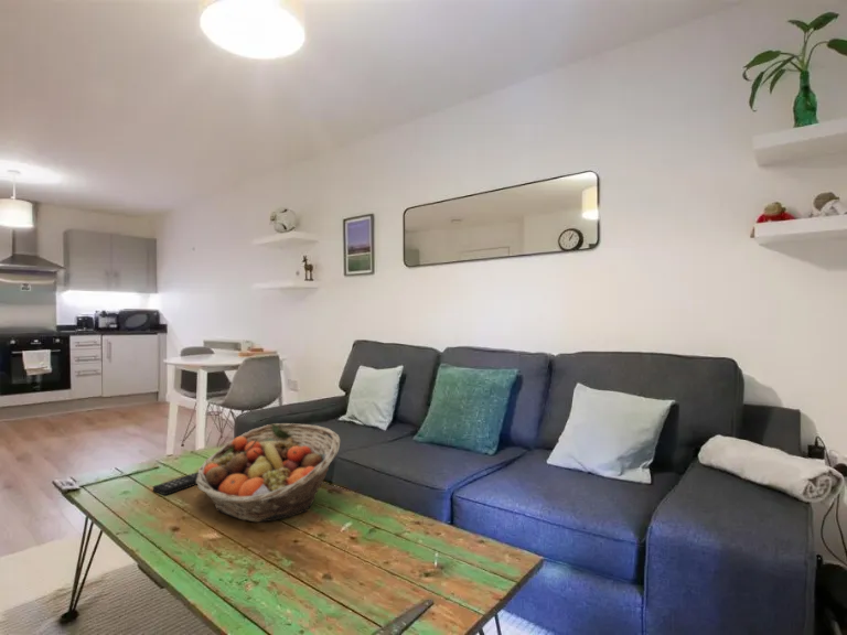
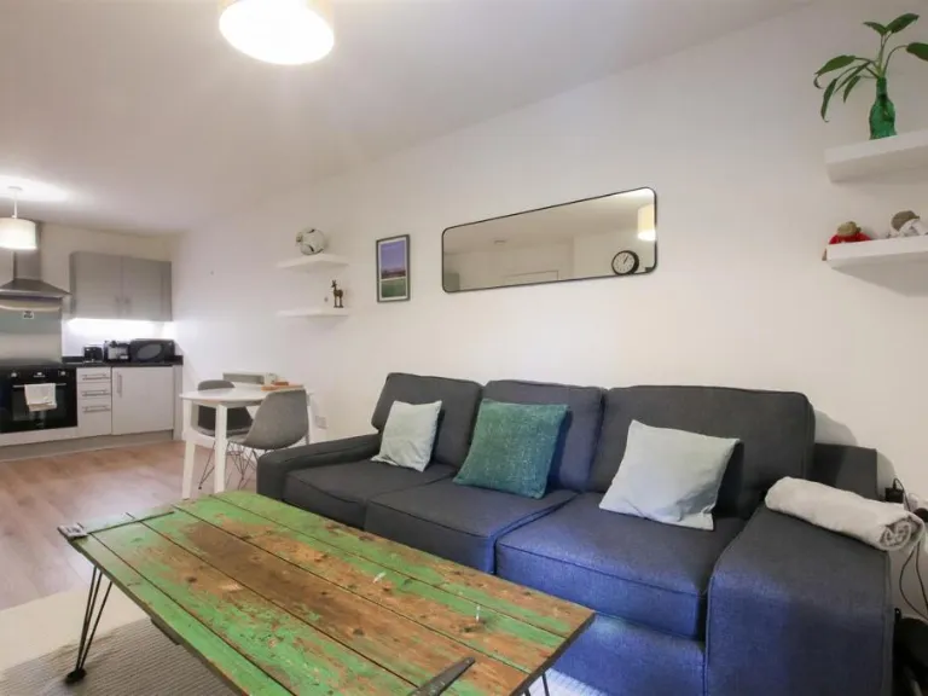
- fruit basket (270, 467)
- remote control (197, 475)
